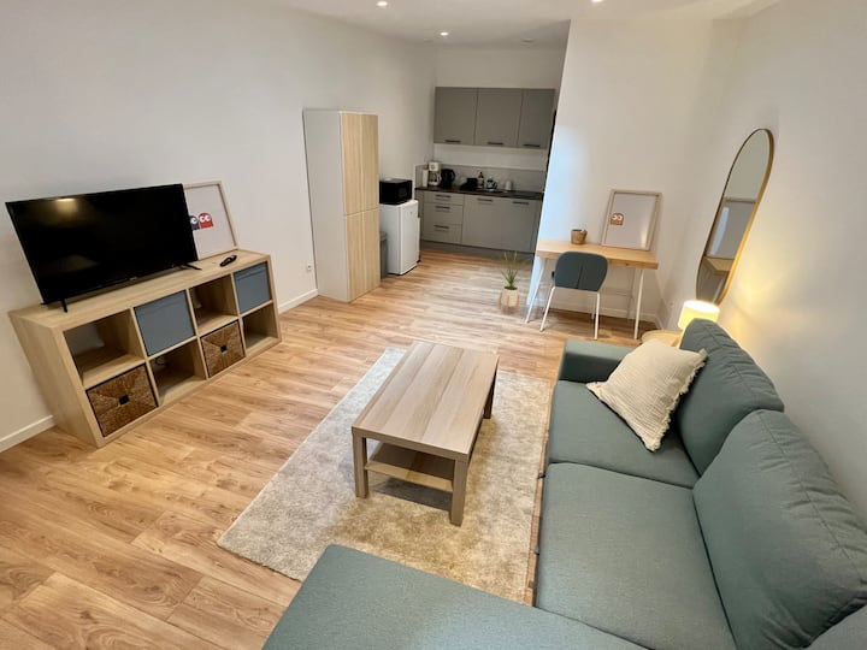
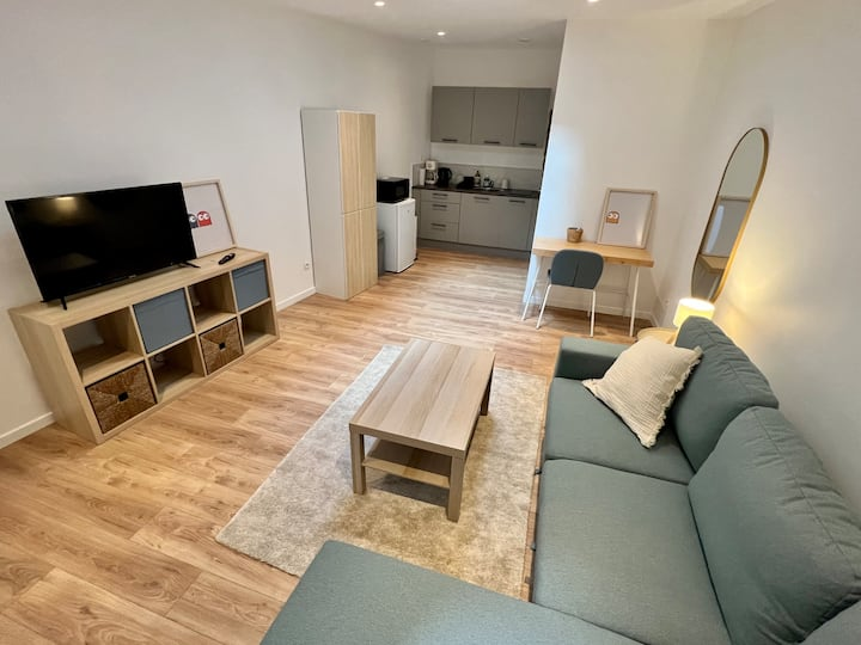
- house plant (512, 279)
